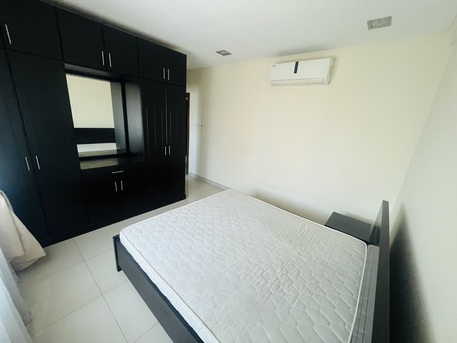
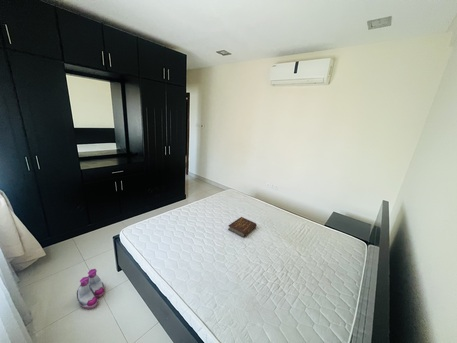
+ book (242, 226)
+ boots (90, 285)
